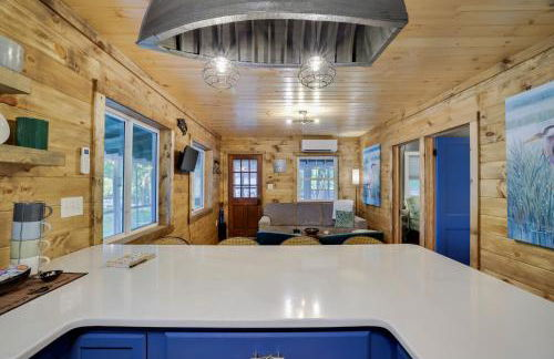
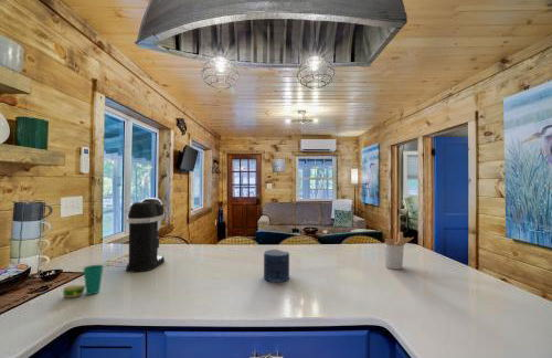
+ candle (276, 264)
+ coffee maker (146, 231)
+ cup (85, 281)
+ utensil holder (397, 250)
